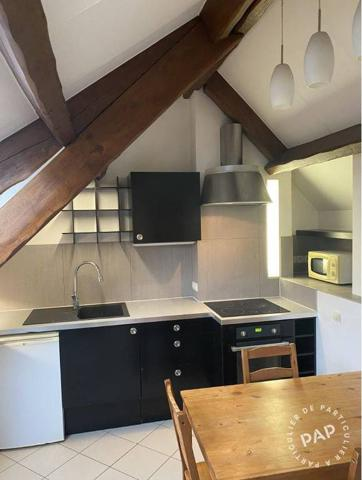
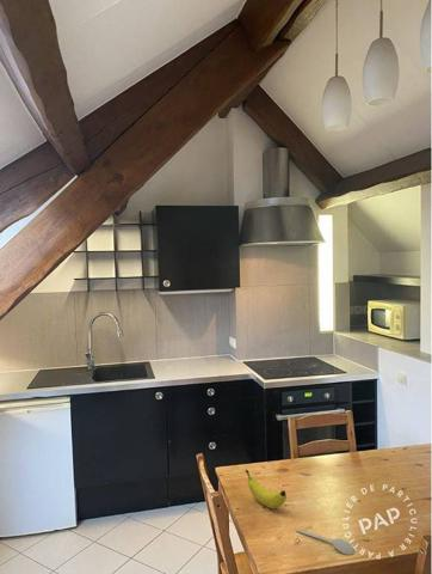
+ fruit (266, 491)
+ spoon (322, 537)
